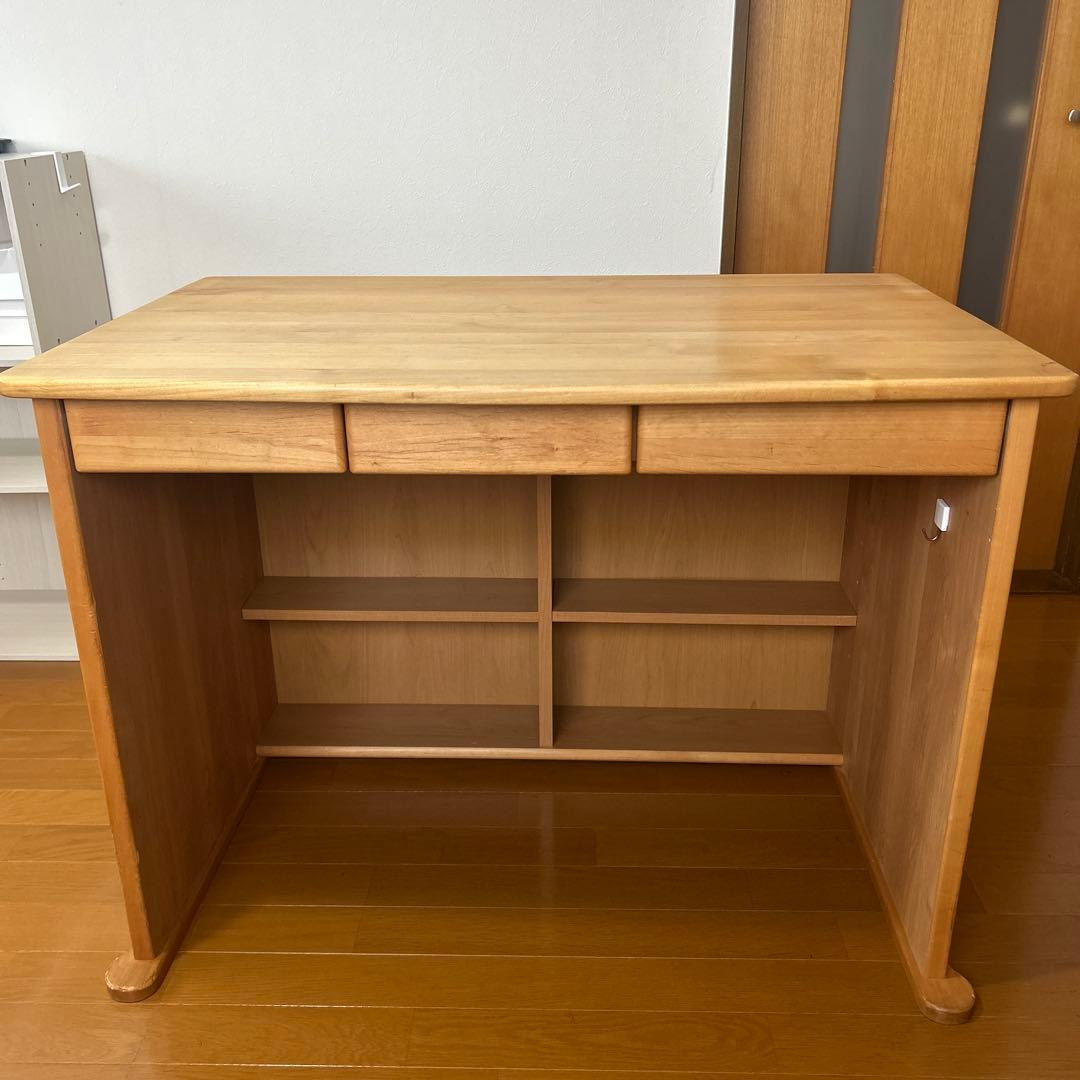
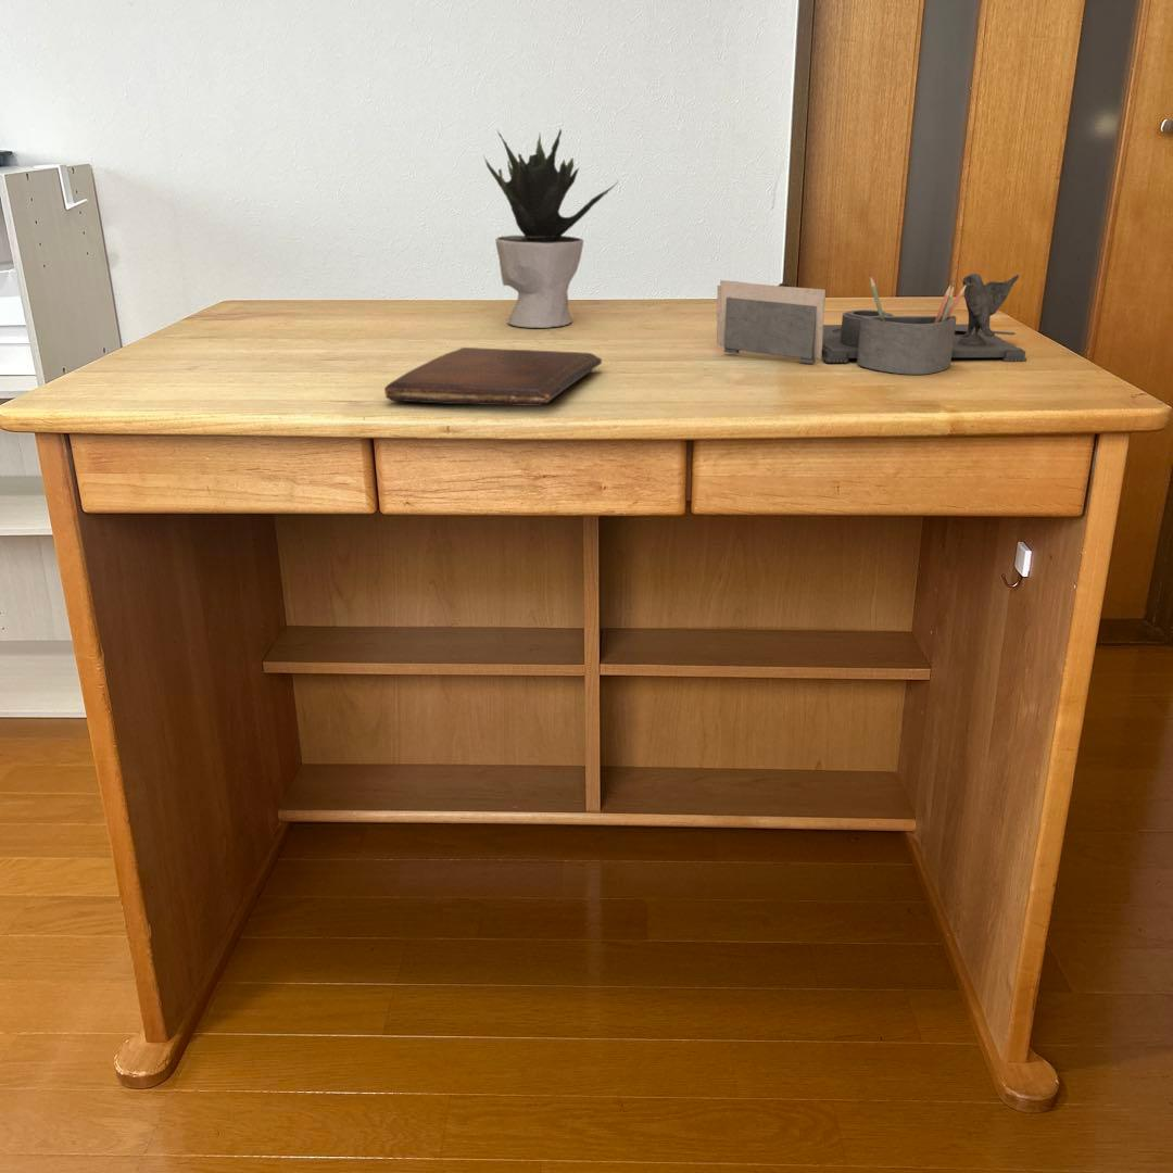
+ potted plant (531, 228)
+ book (499, 374)
+ desk organizer (875, 303)
